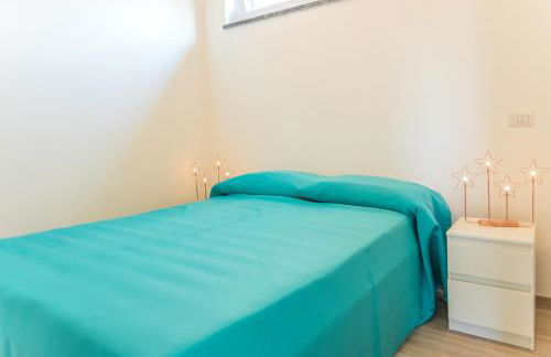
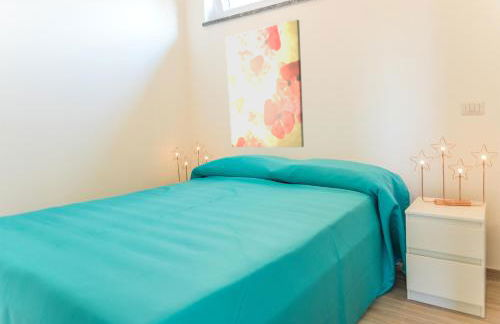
+ wall art (262, 89)
